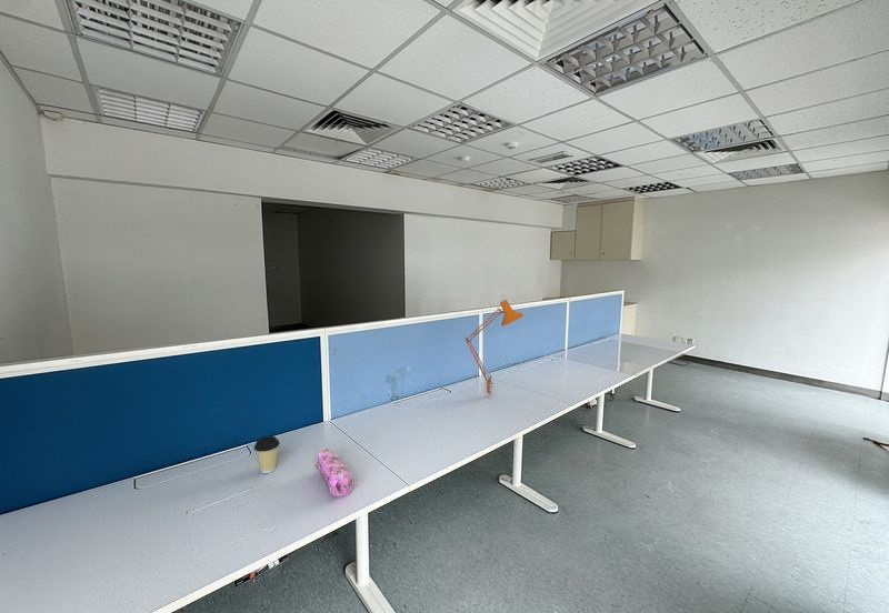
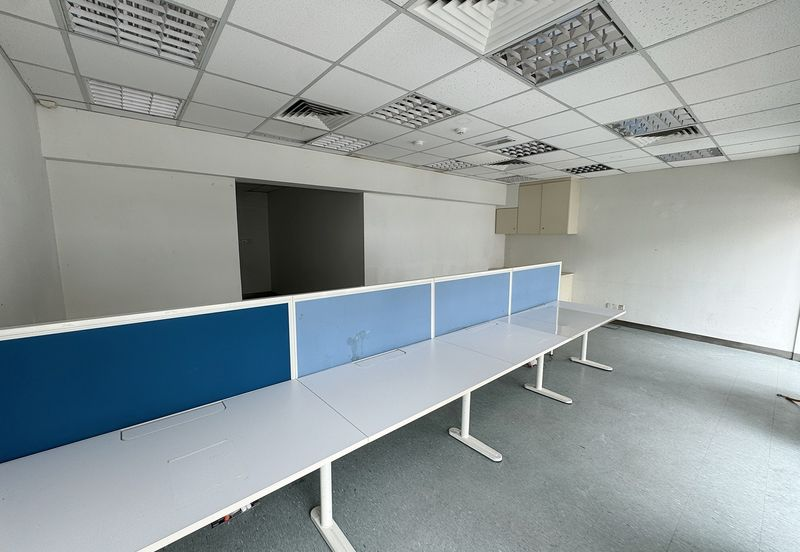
- desk lamp (477, 354)
- pencil case (333, 471)
- coffee cup (267, 454)
